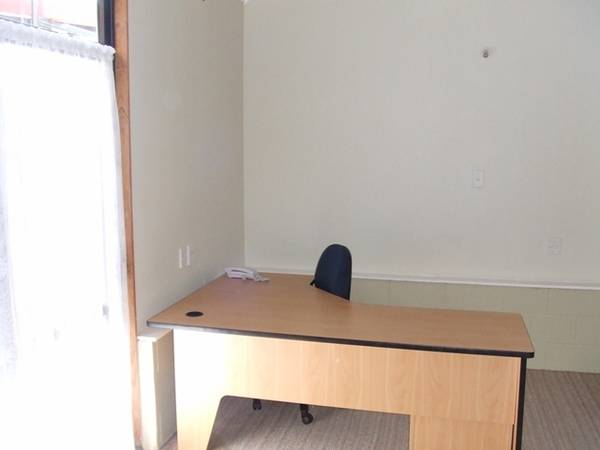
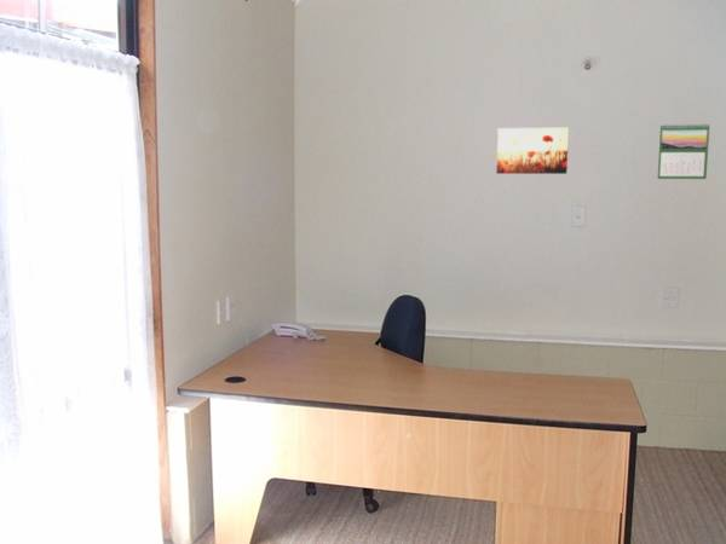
+ calendar (682, 150)
+ wall art (531, 150)
